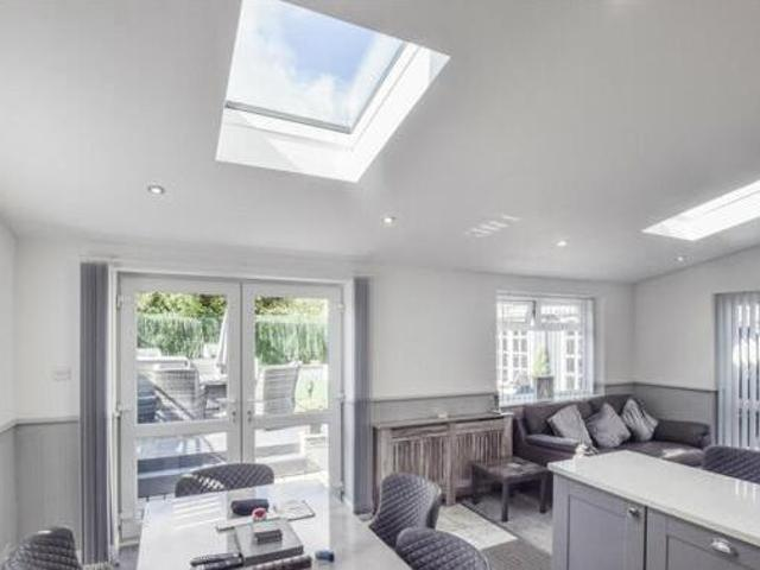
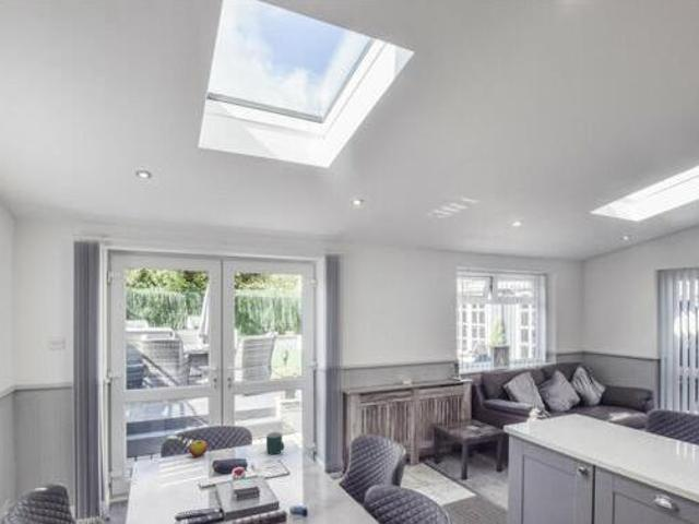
+ apple (198, 448)
+ mug (276, 443)
